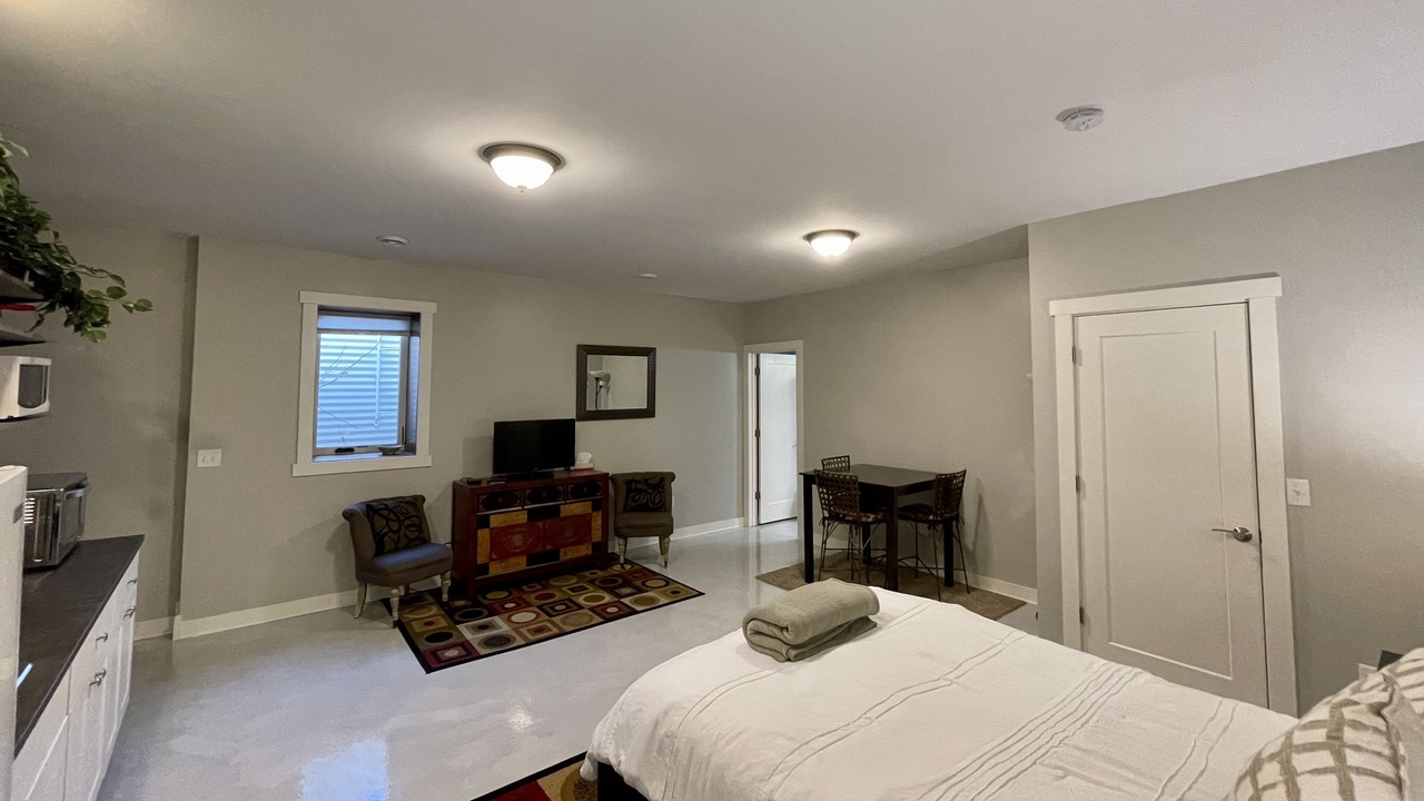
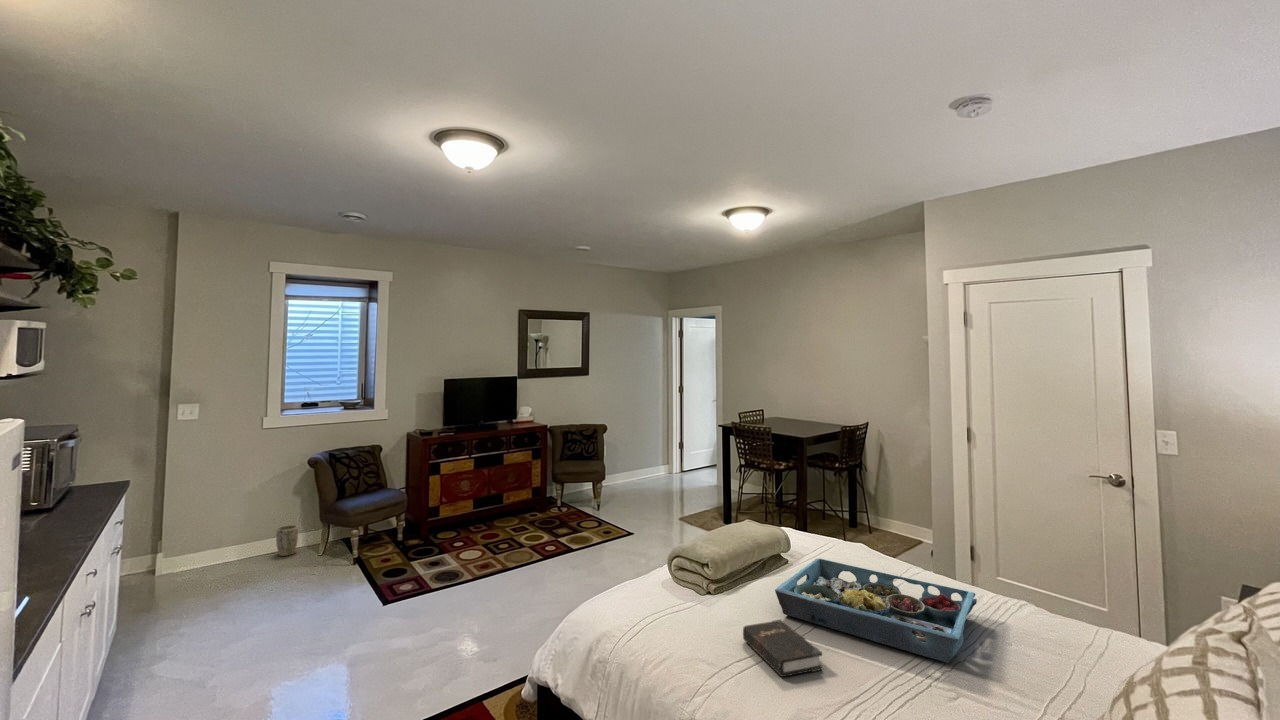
+ serving tray (874, 601)
+ plant pot (287, 540)
+ hardback book (780, 646)
